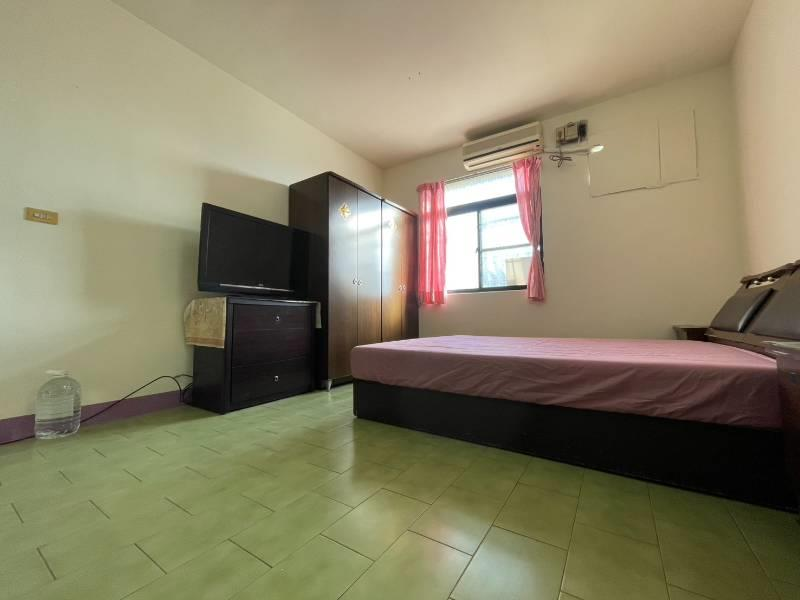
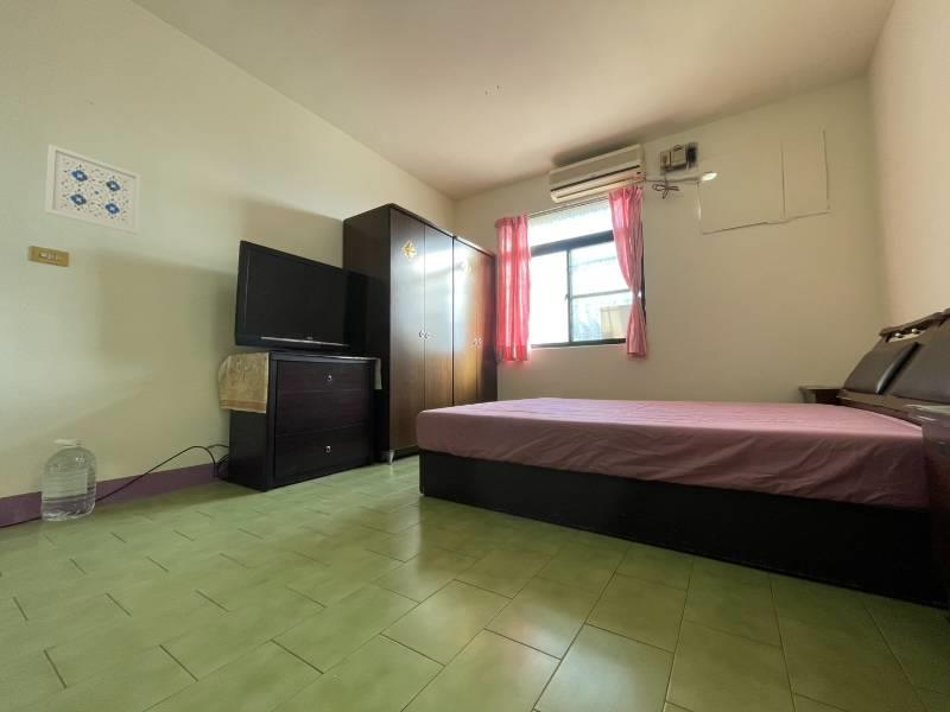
+ wall art (96, 192)
